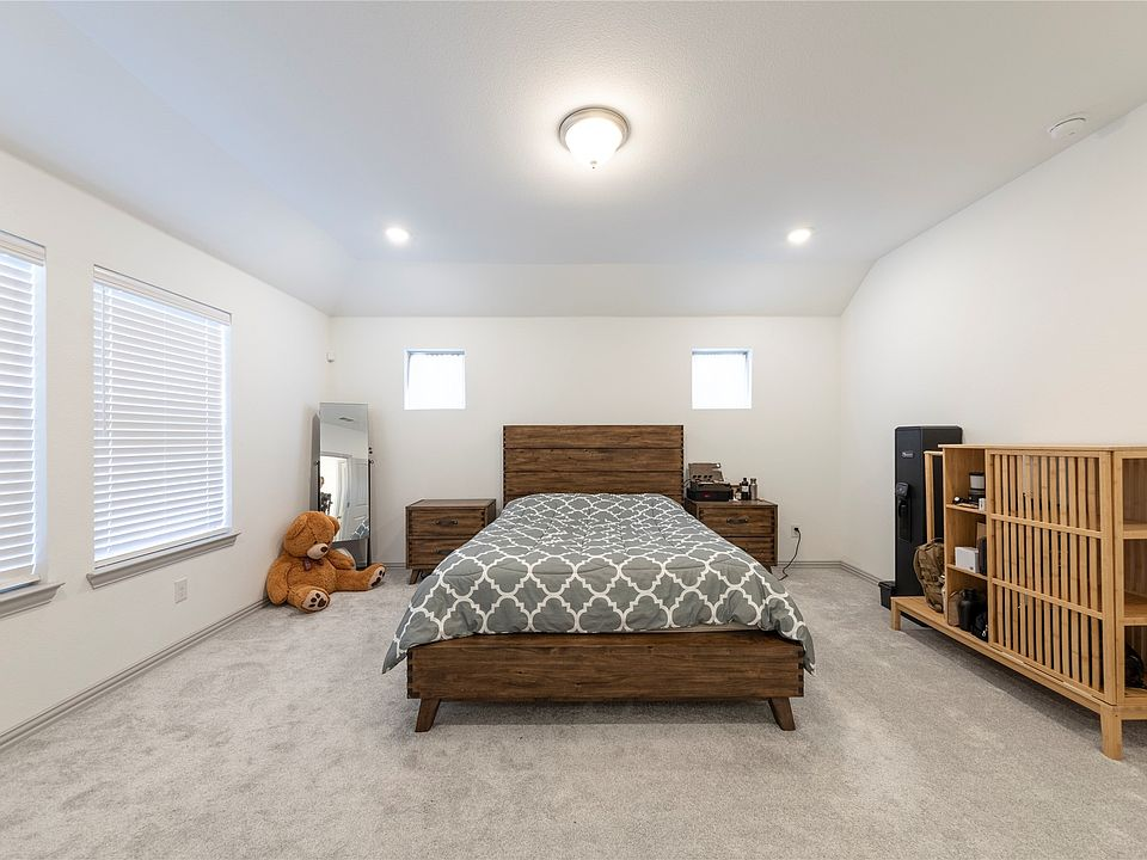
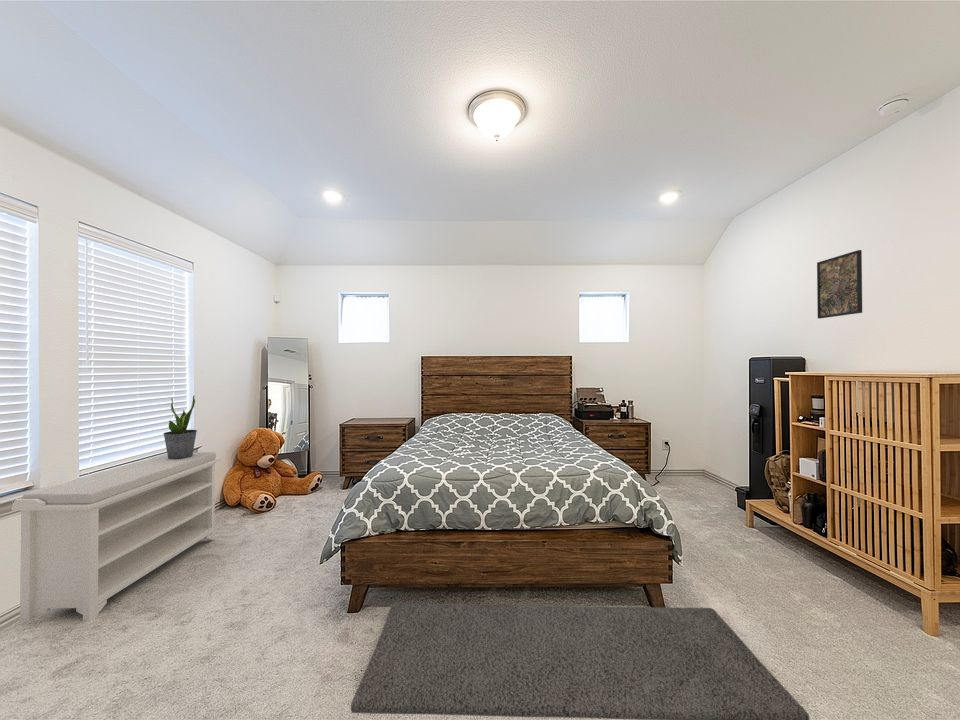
+ rug (561, 651)
+ bench (137, 520)
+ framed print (838, 286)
+ potted plant (180, 426)
